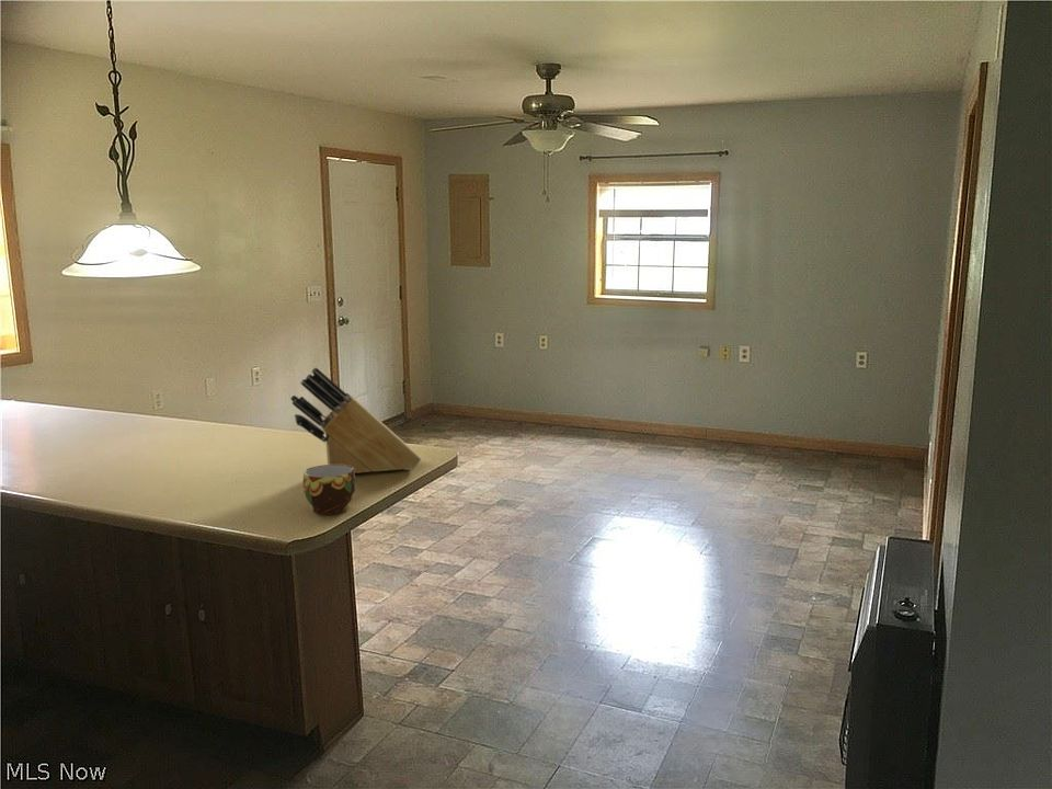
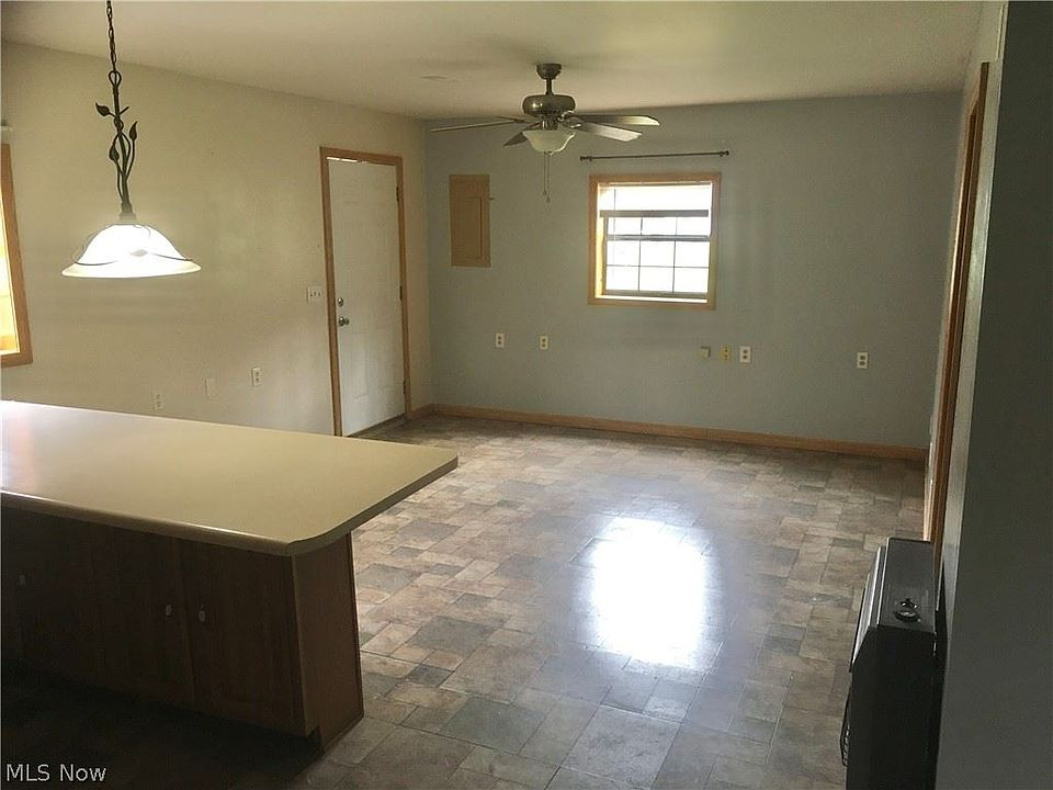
- cup (330, 489)
- knife block (355, 418)
